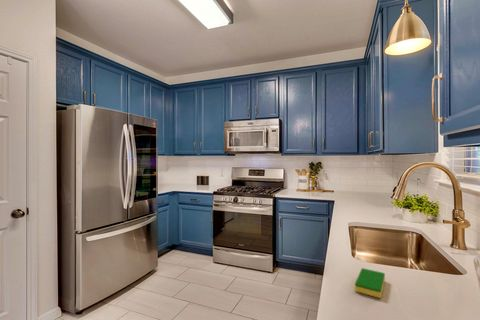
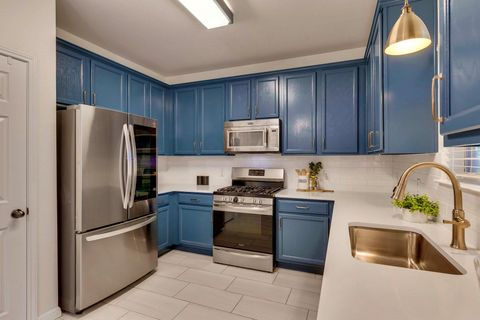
- dish sponge (370, 281)
